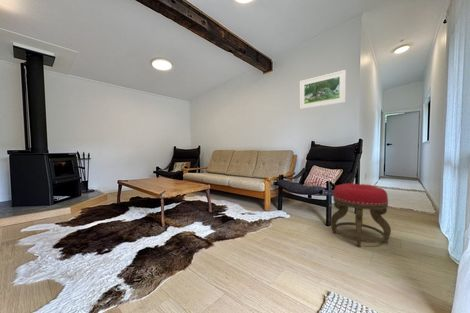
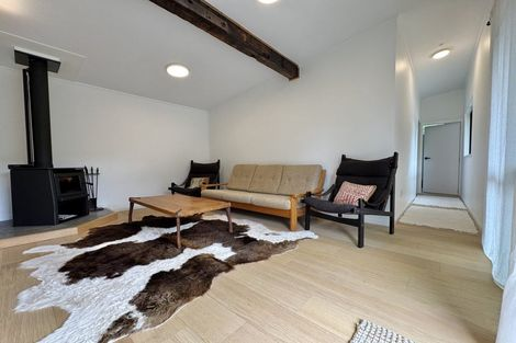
- stool (358, 211)
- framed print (321, 91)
